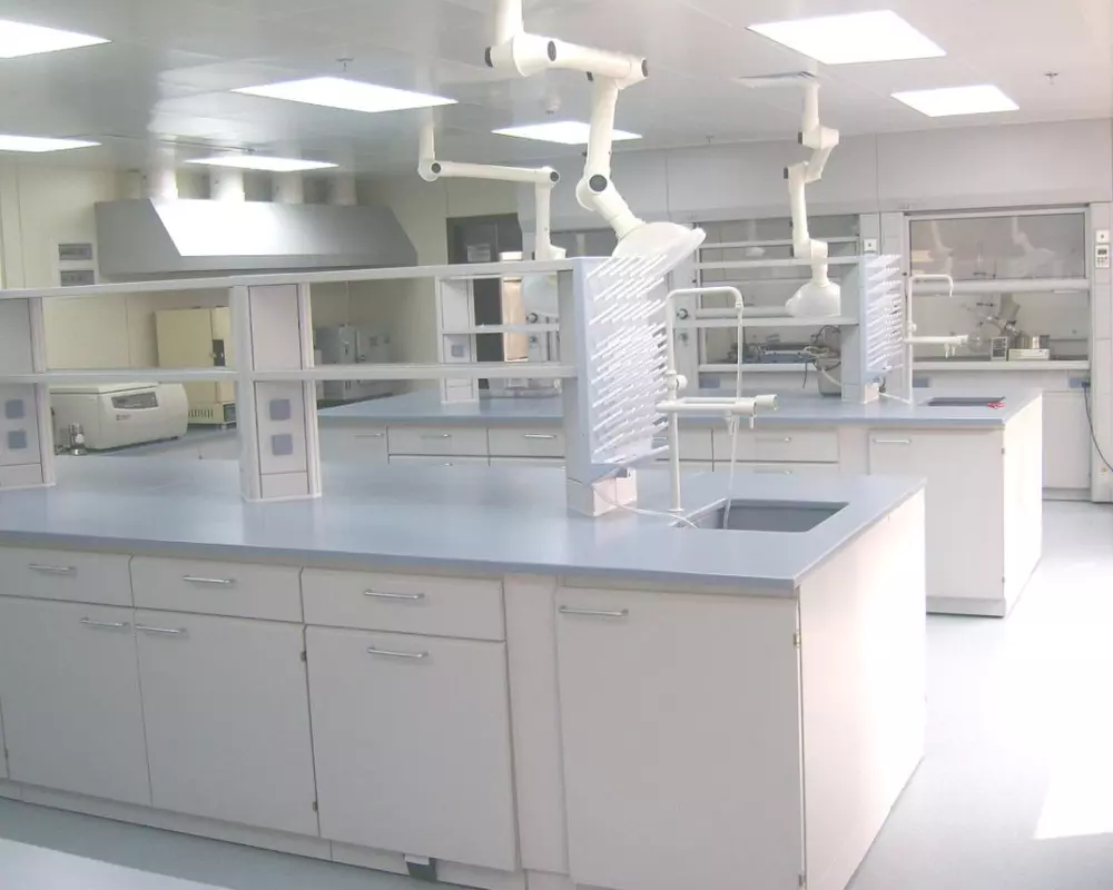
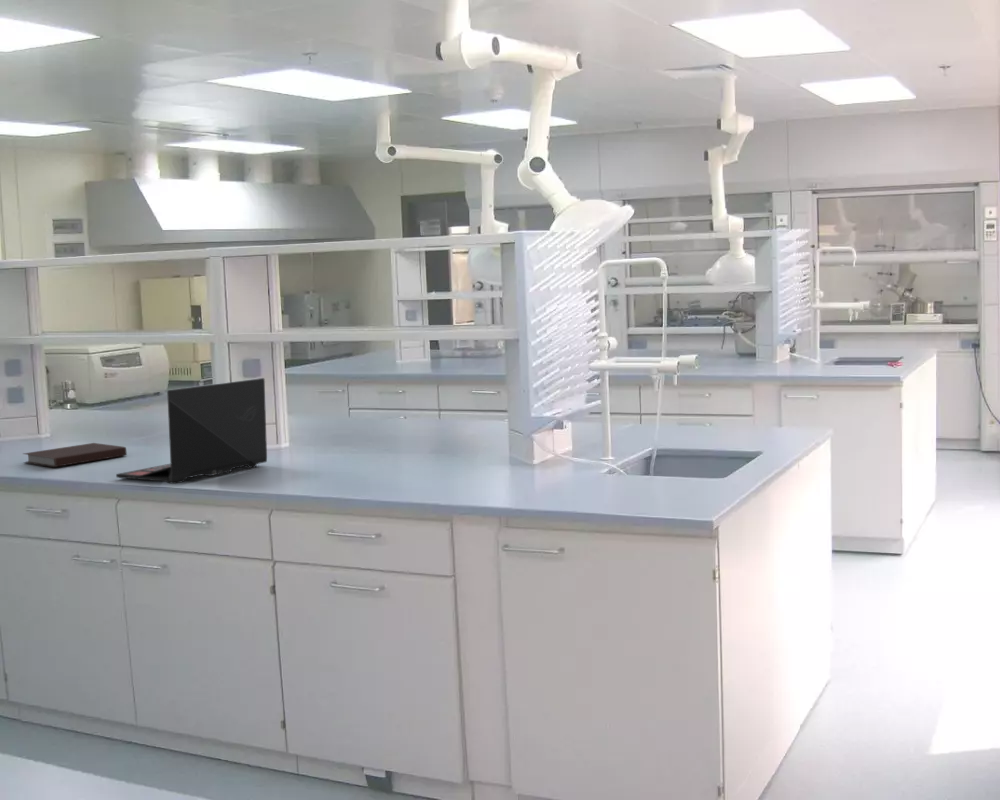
+ laptop (191, 427)
+ notebook (75, 454)
